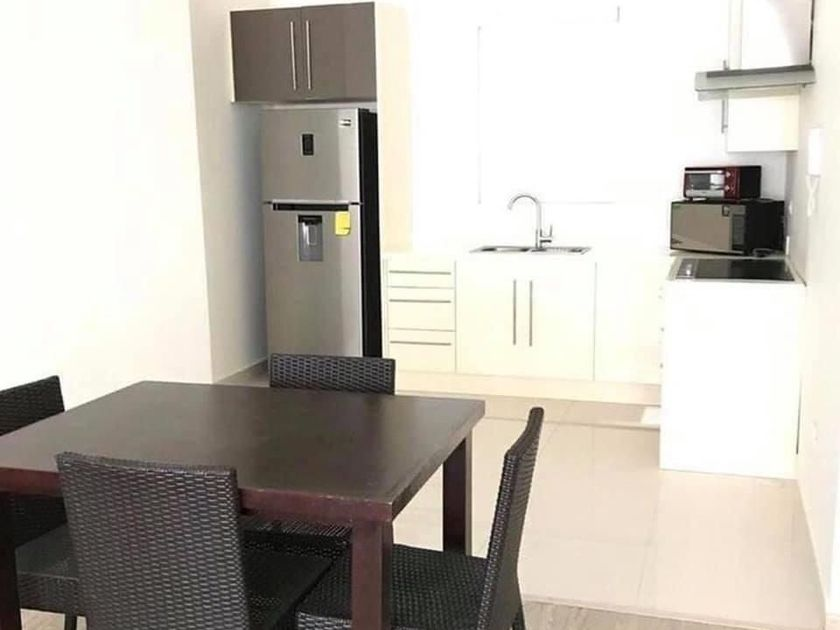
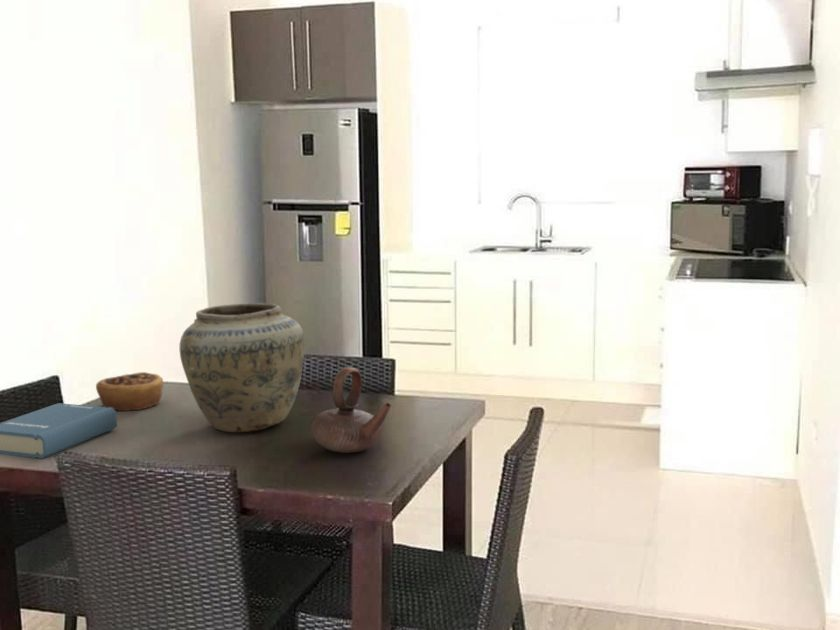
+ teapot (355, 410)
+ pastry (130, 390)
+ hardback book (52, 429)
+ vase (243, 366)
